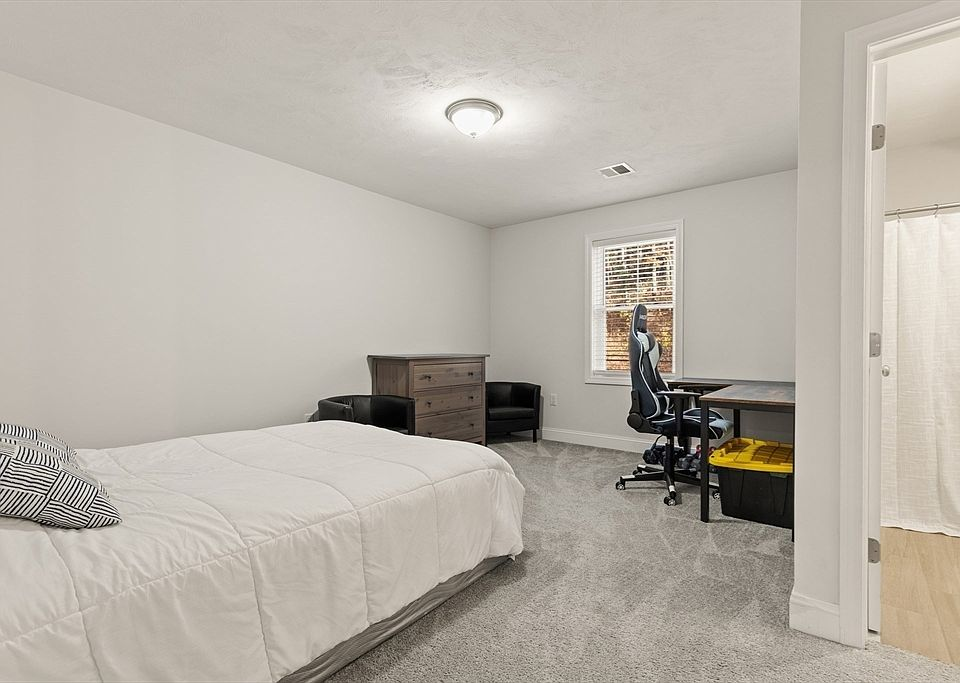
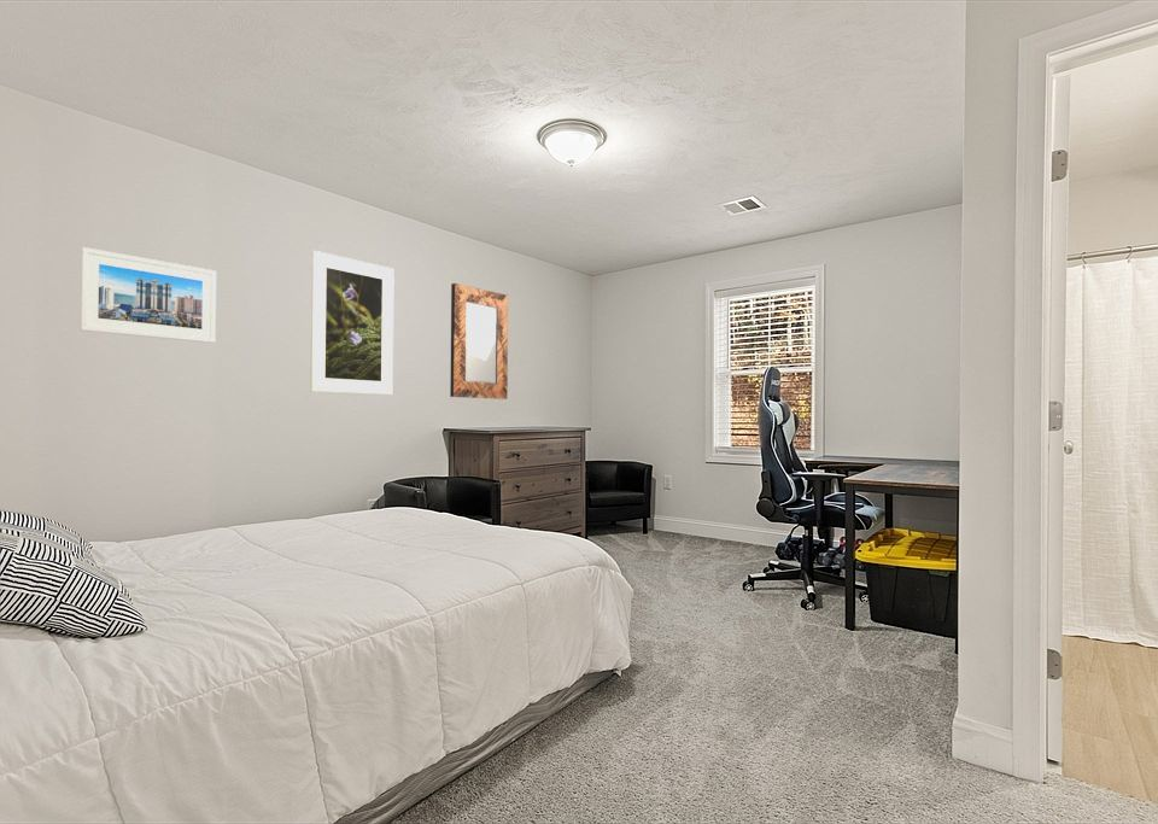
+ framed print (353, 326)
+ home mirror (480, 344)
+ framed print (152, 298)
